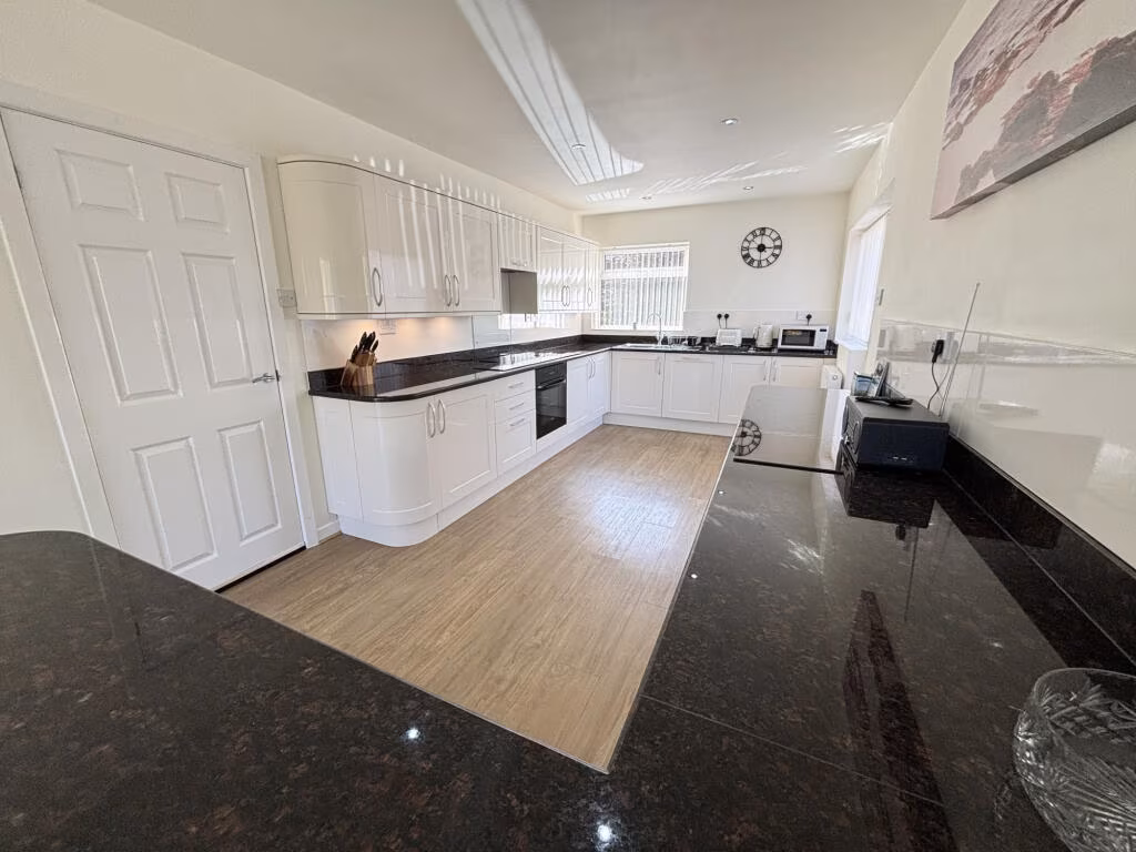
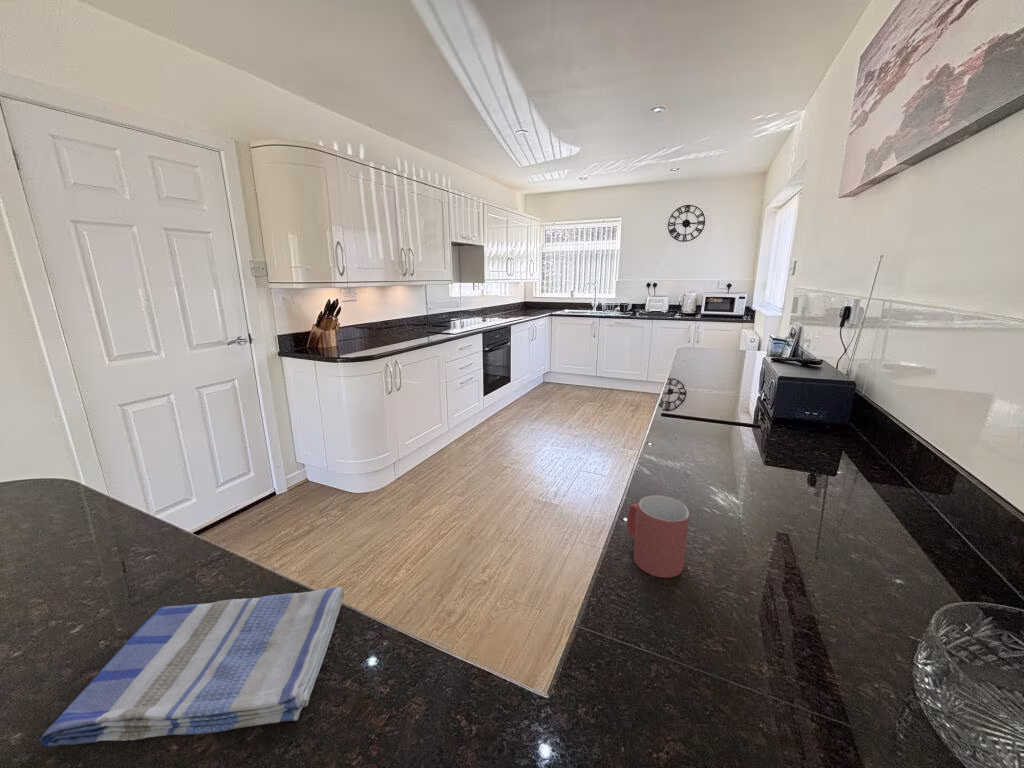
+ dish towel (222, 651)
+ mug (652, 528)
